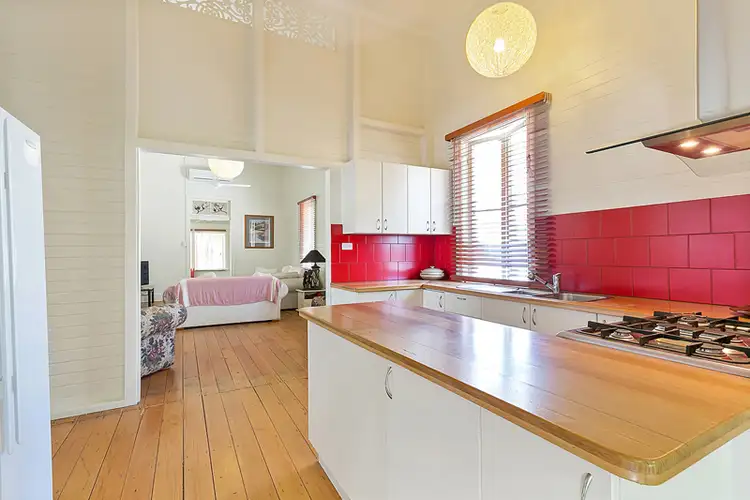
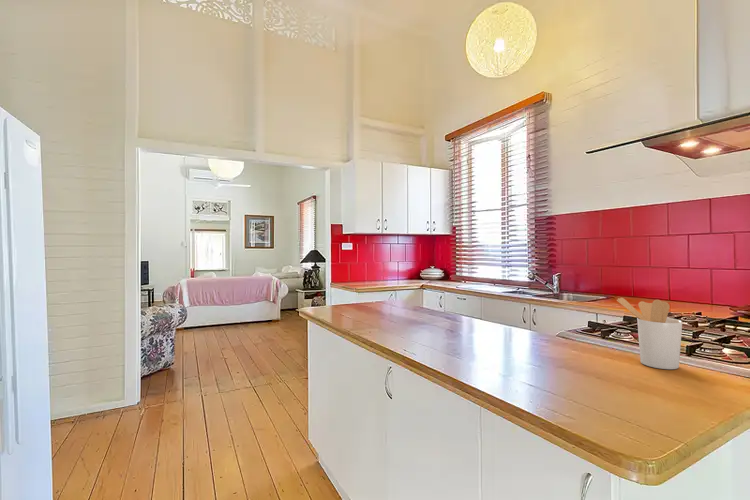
+ utensil holder (647, 330)
